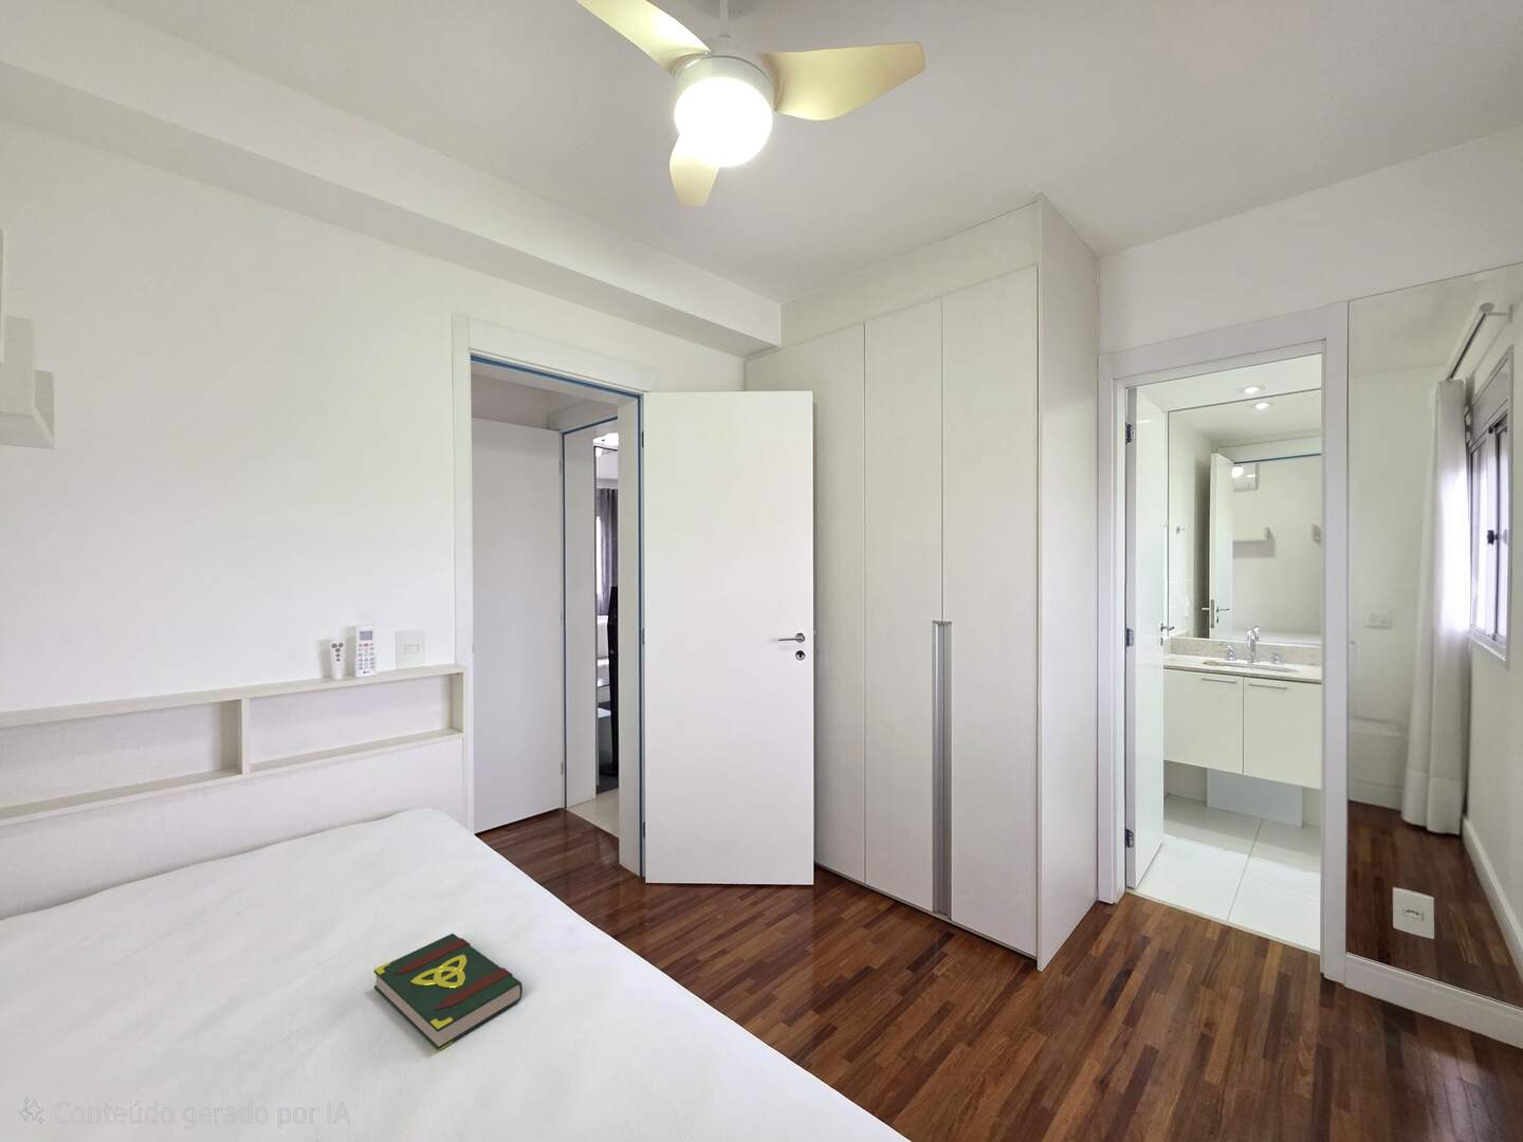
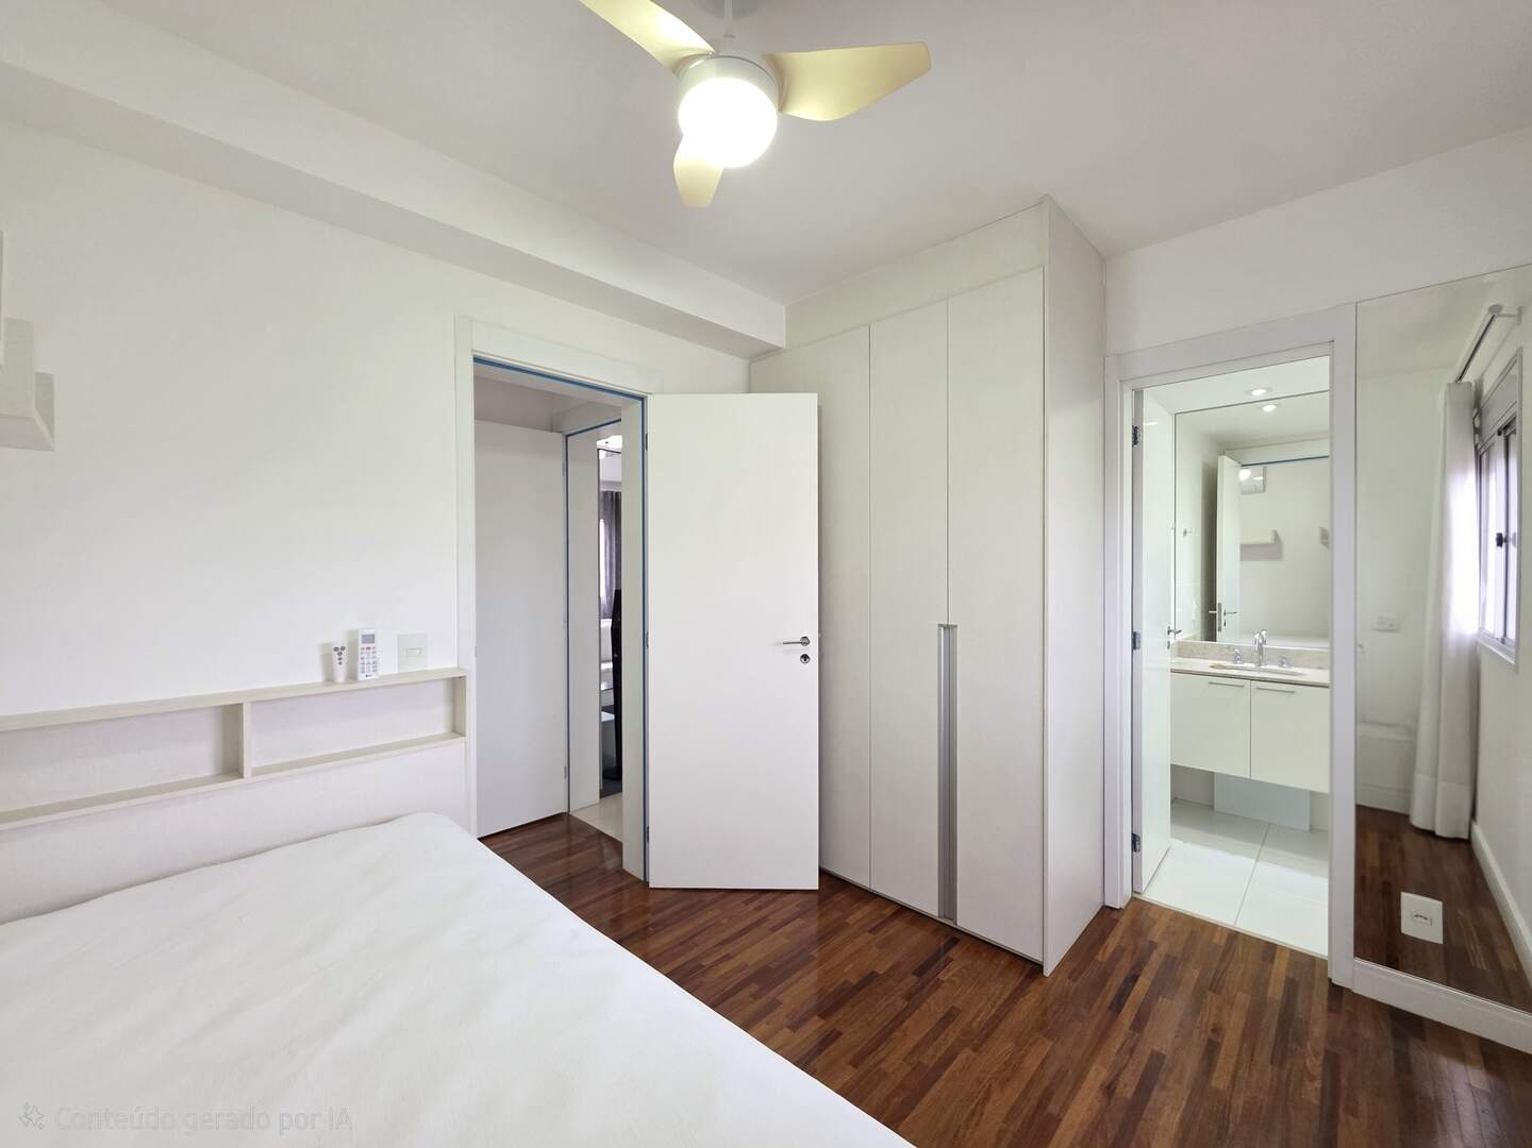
- book (447, 984)
